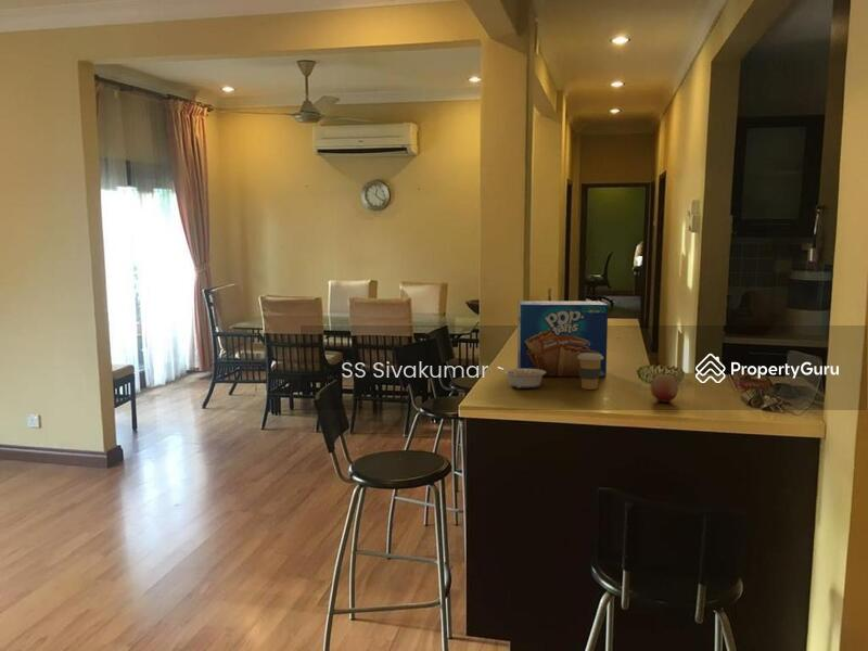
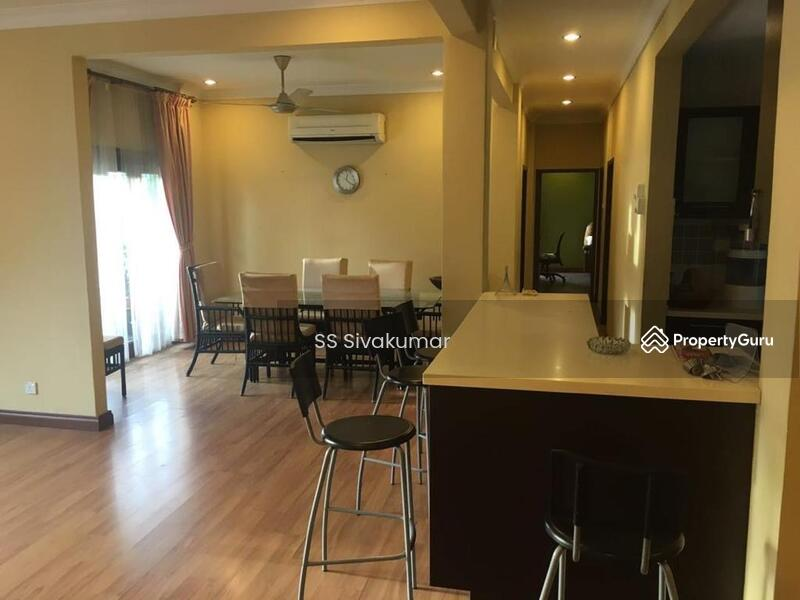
- toaster pastry box (561, 337)
- fruit (663, 387)
- coffee cup (589, 371)
- legume (523, 378)
